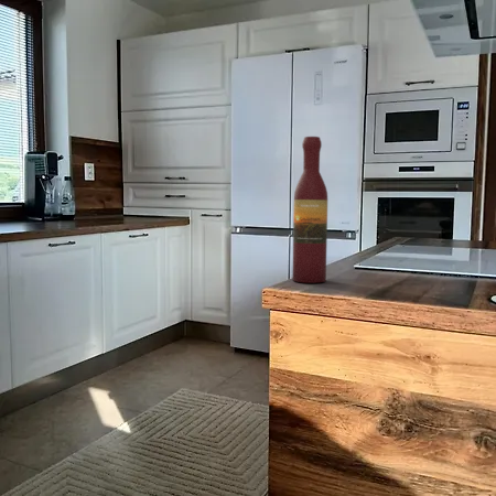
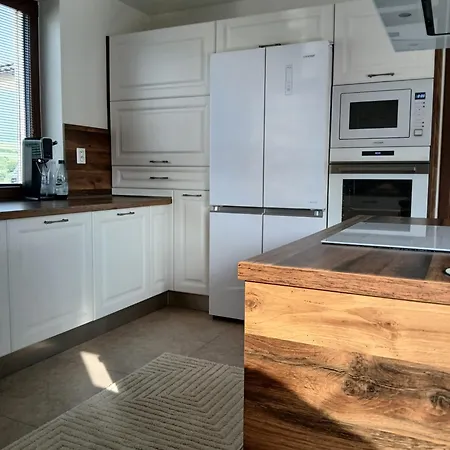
- wine bottle (310, 209)
